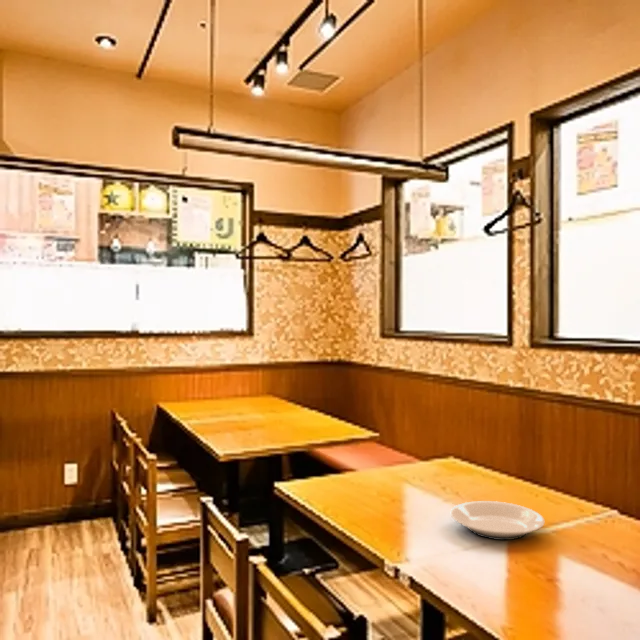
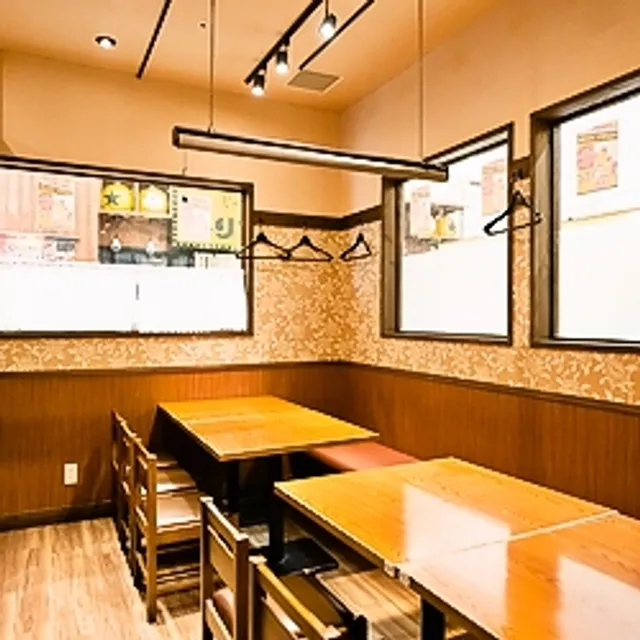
- plate (496, 522)
